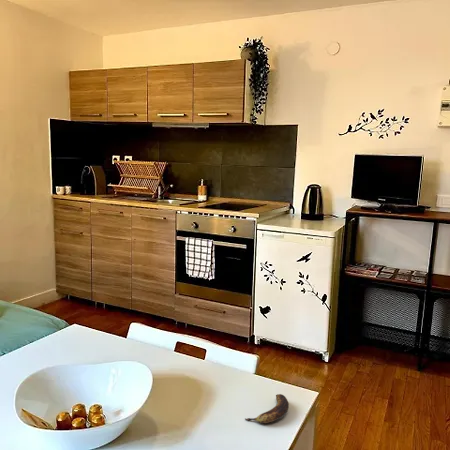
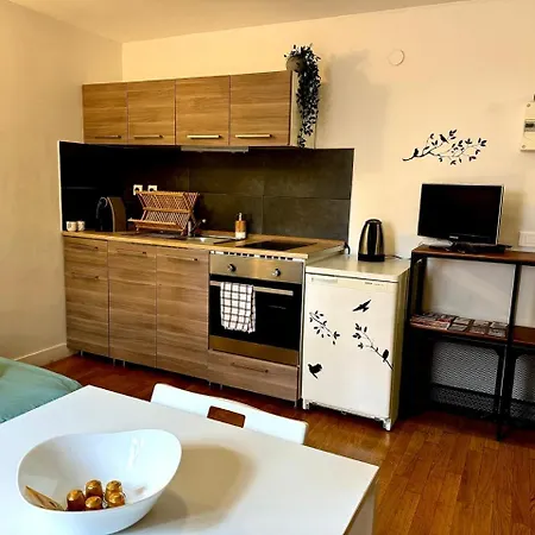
- banana (272, 408)
